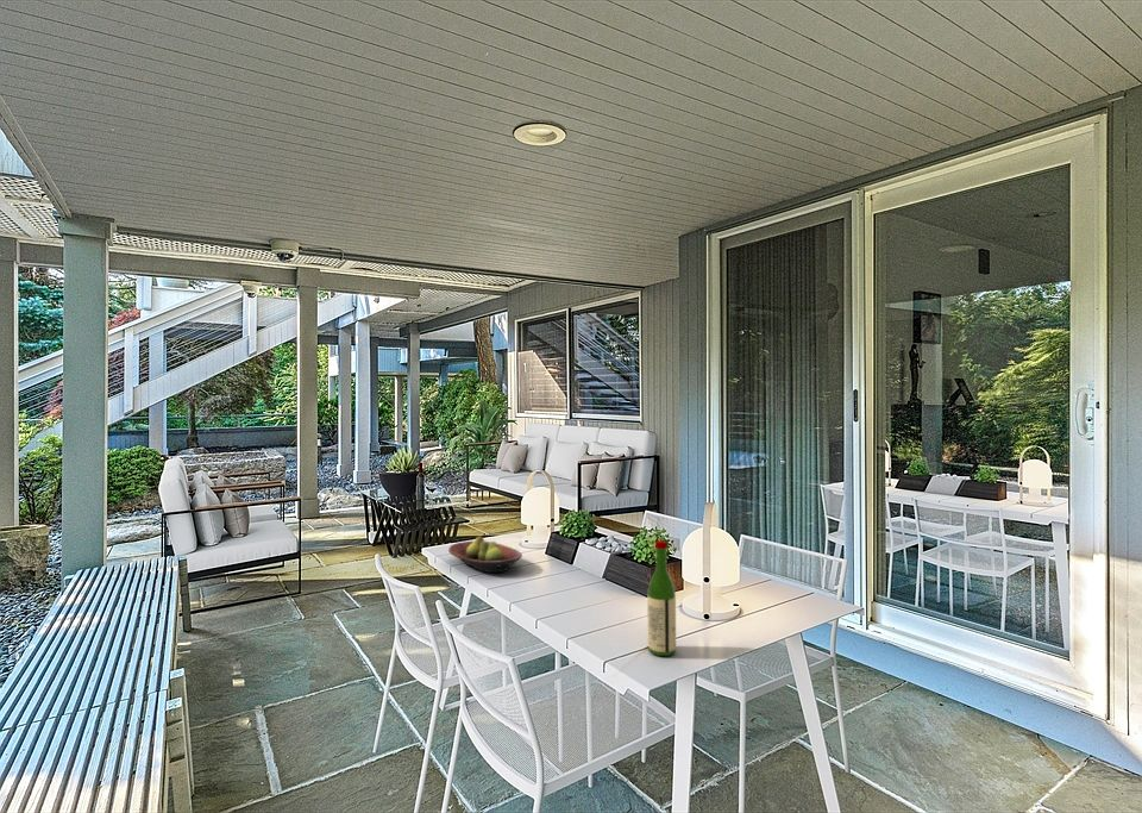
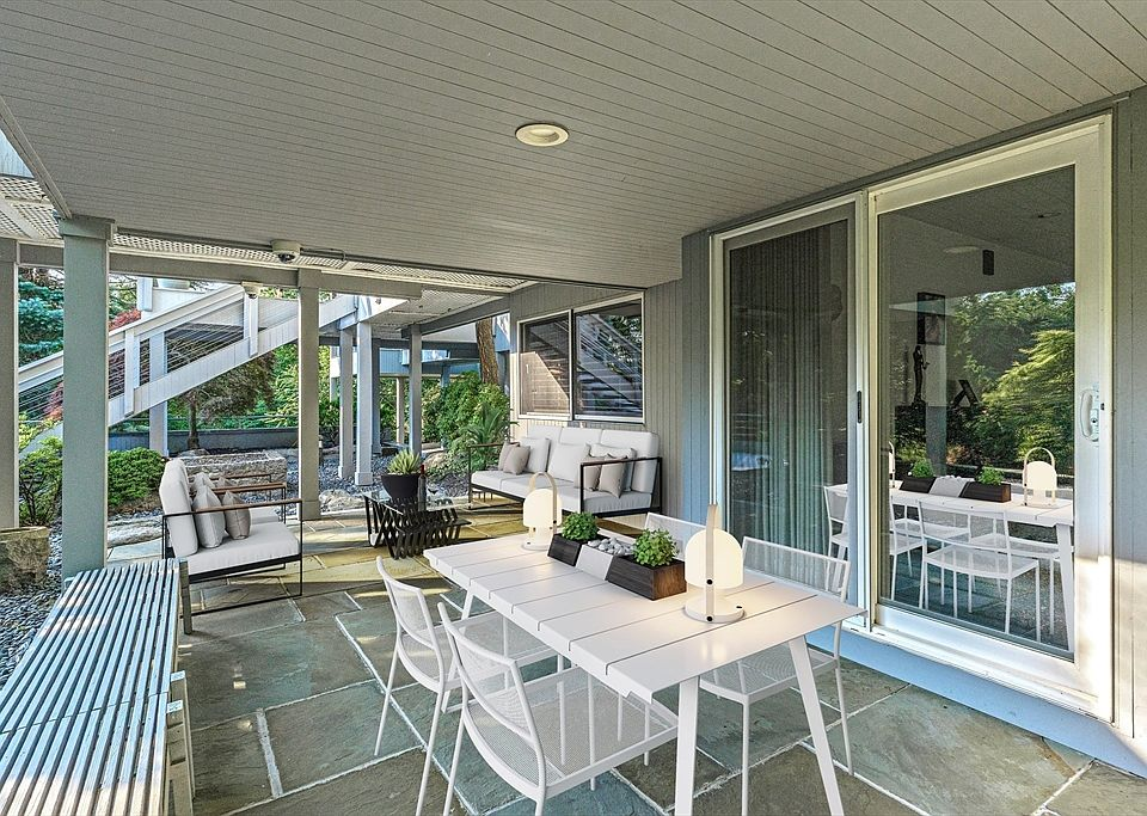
- wine bottle (661, 596)
- fruit bowl (484, 551)
